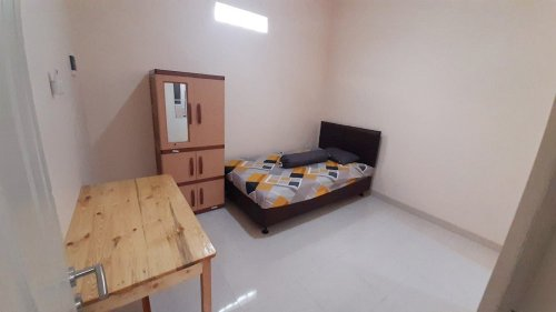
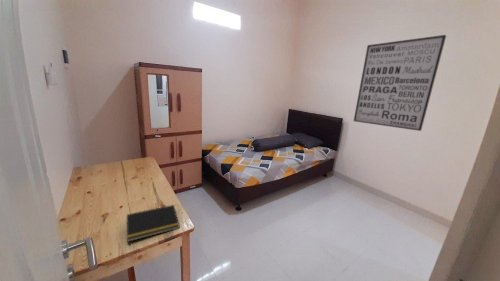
+ notepad (153, 221)
+ wall art (392, 85)
